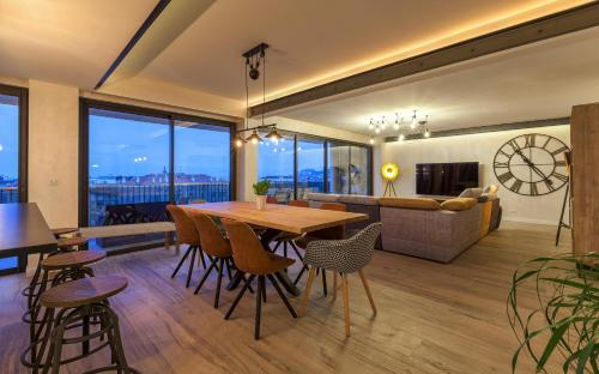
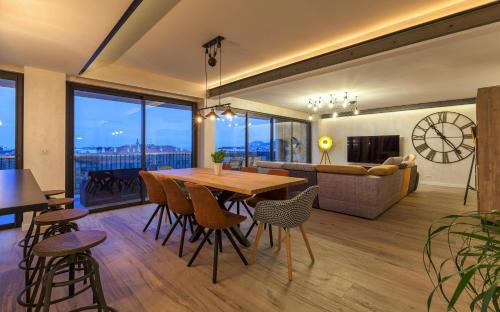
- bench (128, 234)
